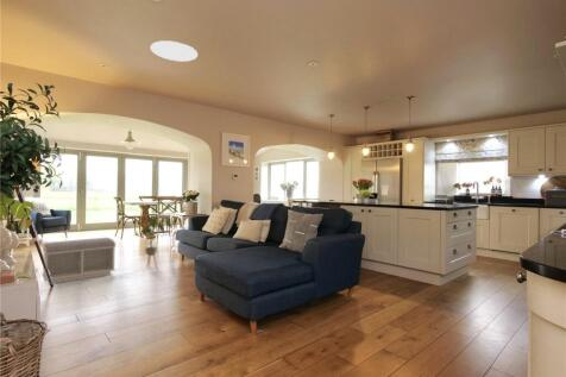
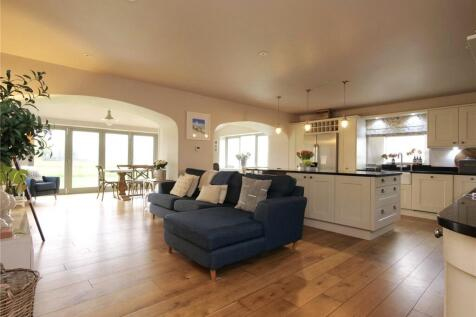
- bench (80, 258)
- ceiling light (174, 50)
- house plant (151, 240)
